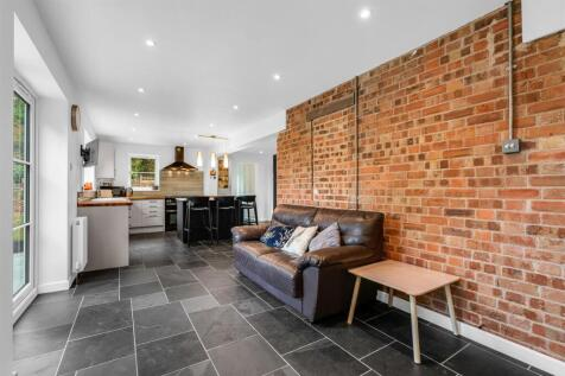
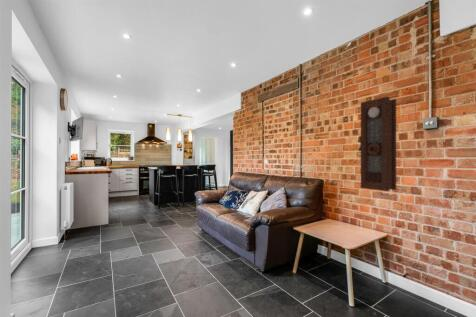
+ pendulum clock (373, 145)
